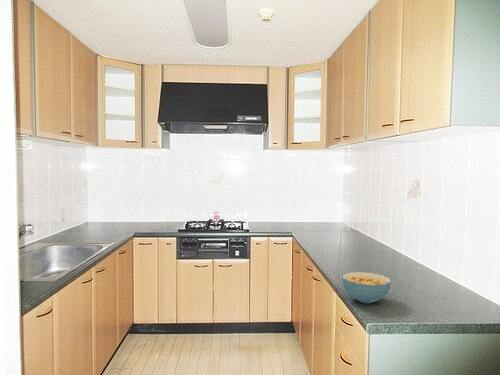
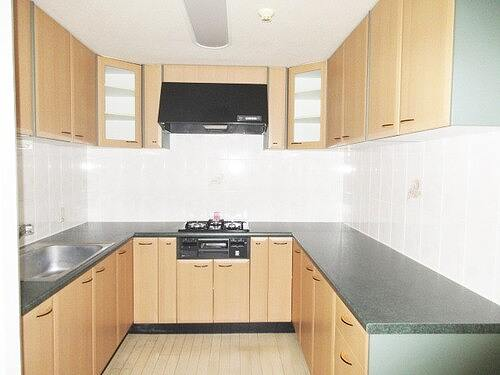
- cereal bowl (365, 289)
